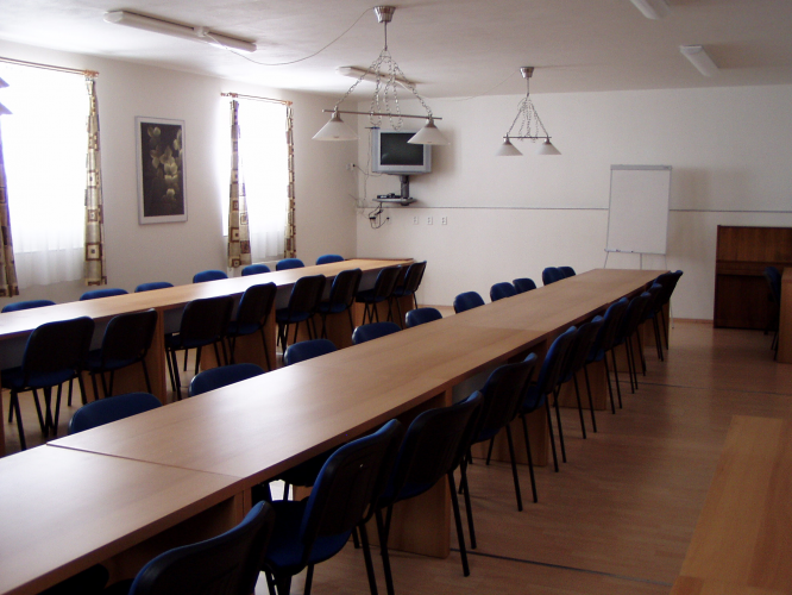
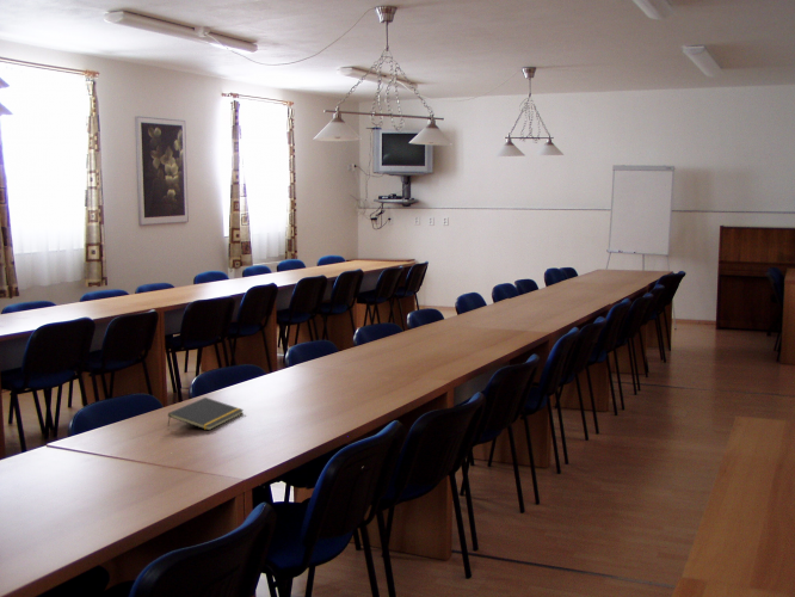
+ notepad (207, 412)
